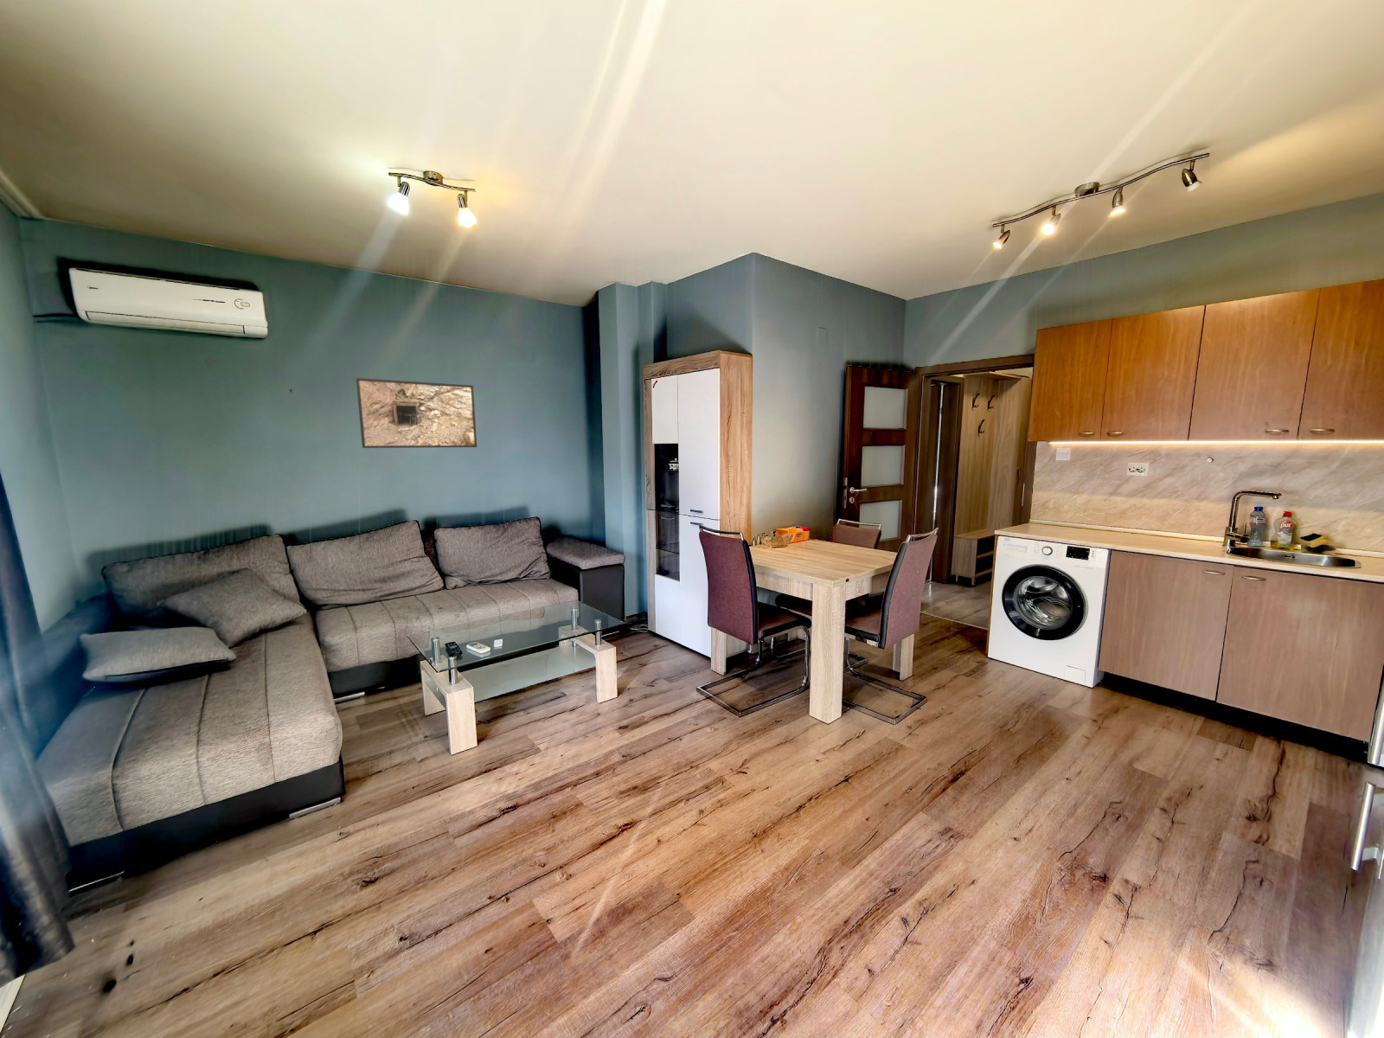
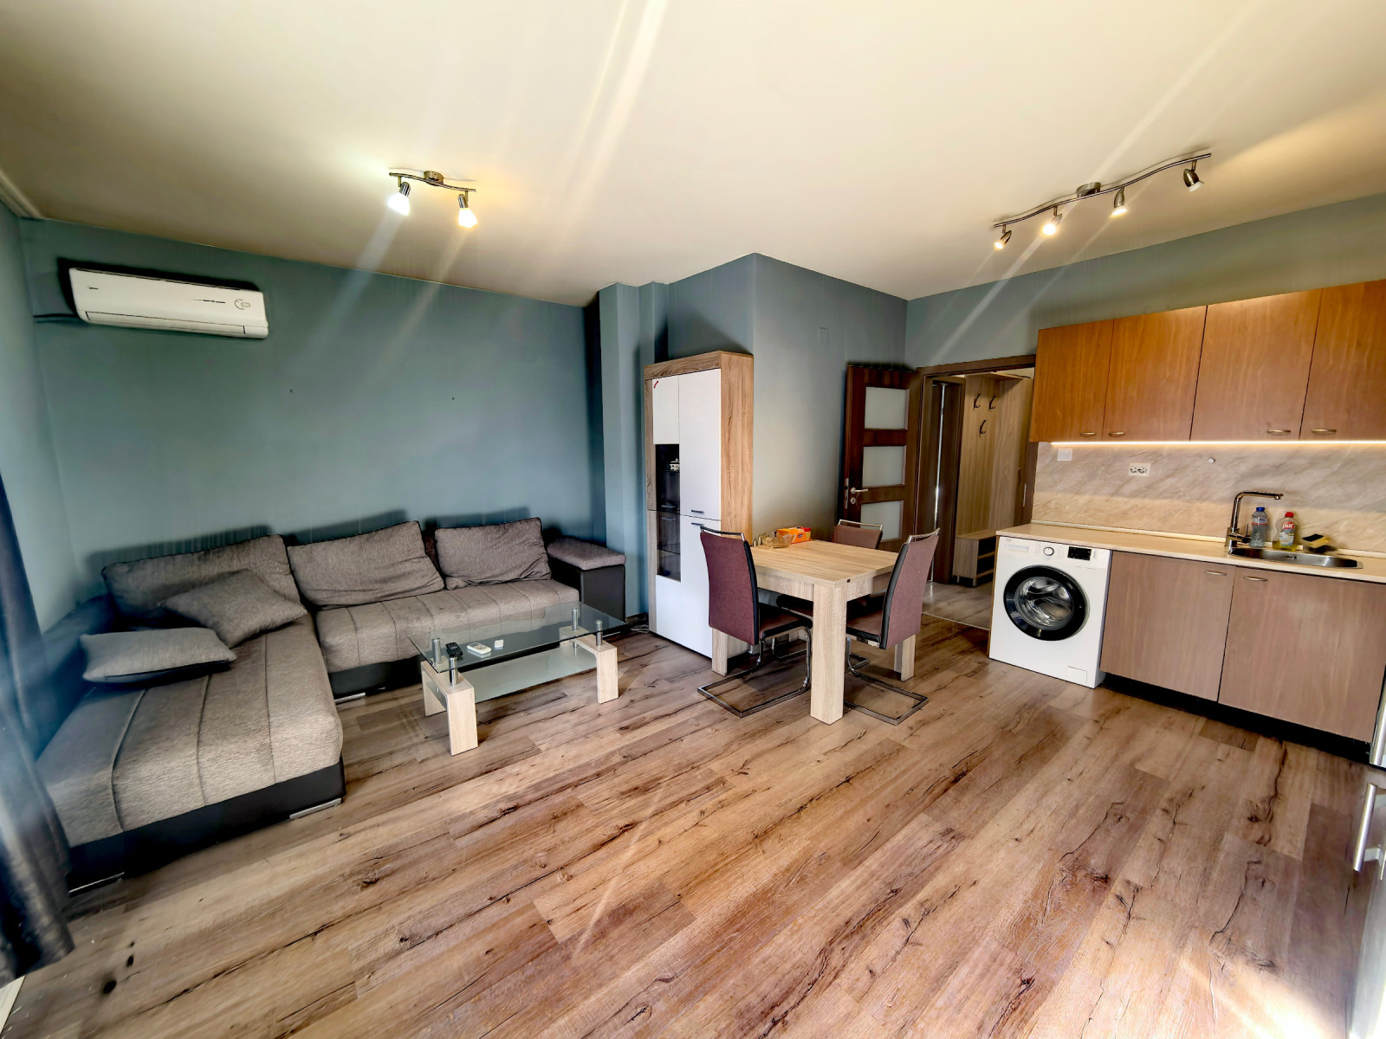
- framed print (421, 414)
